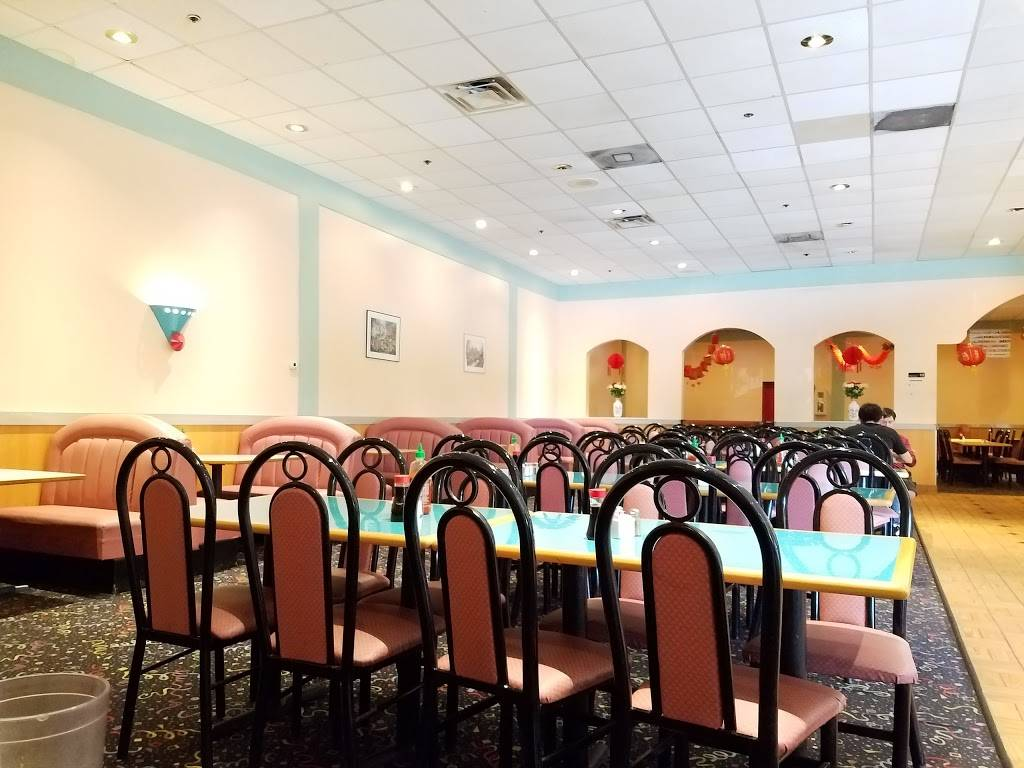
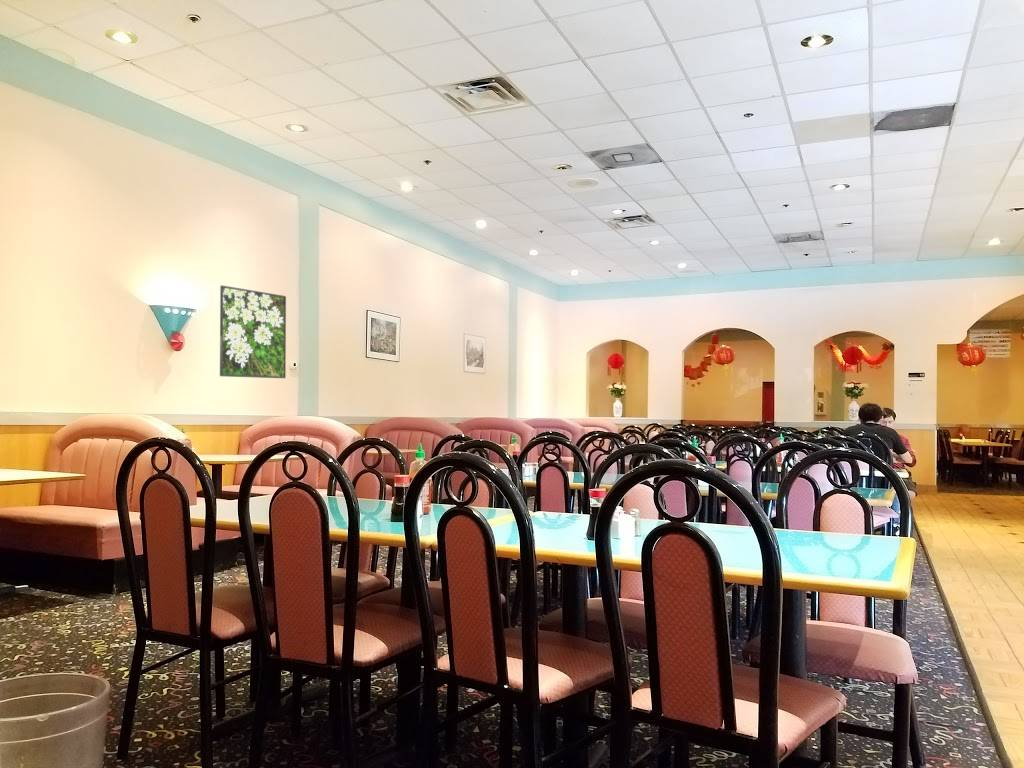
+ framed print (254, 334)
